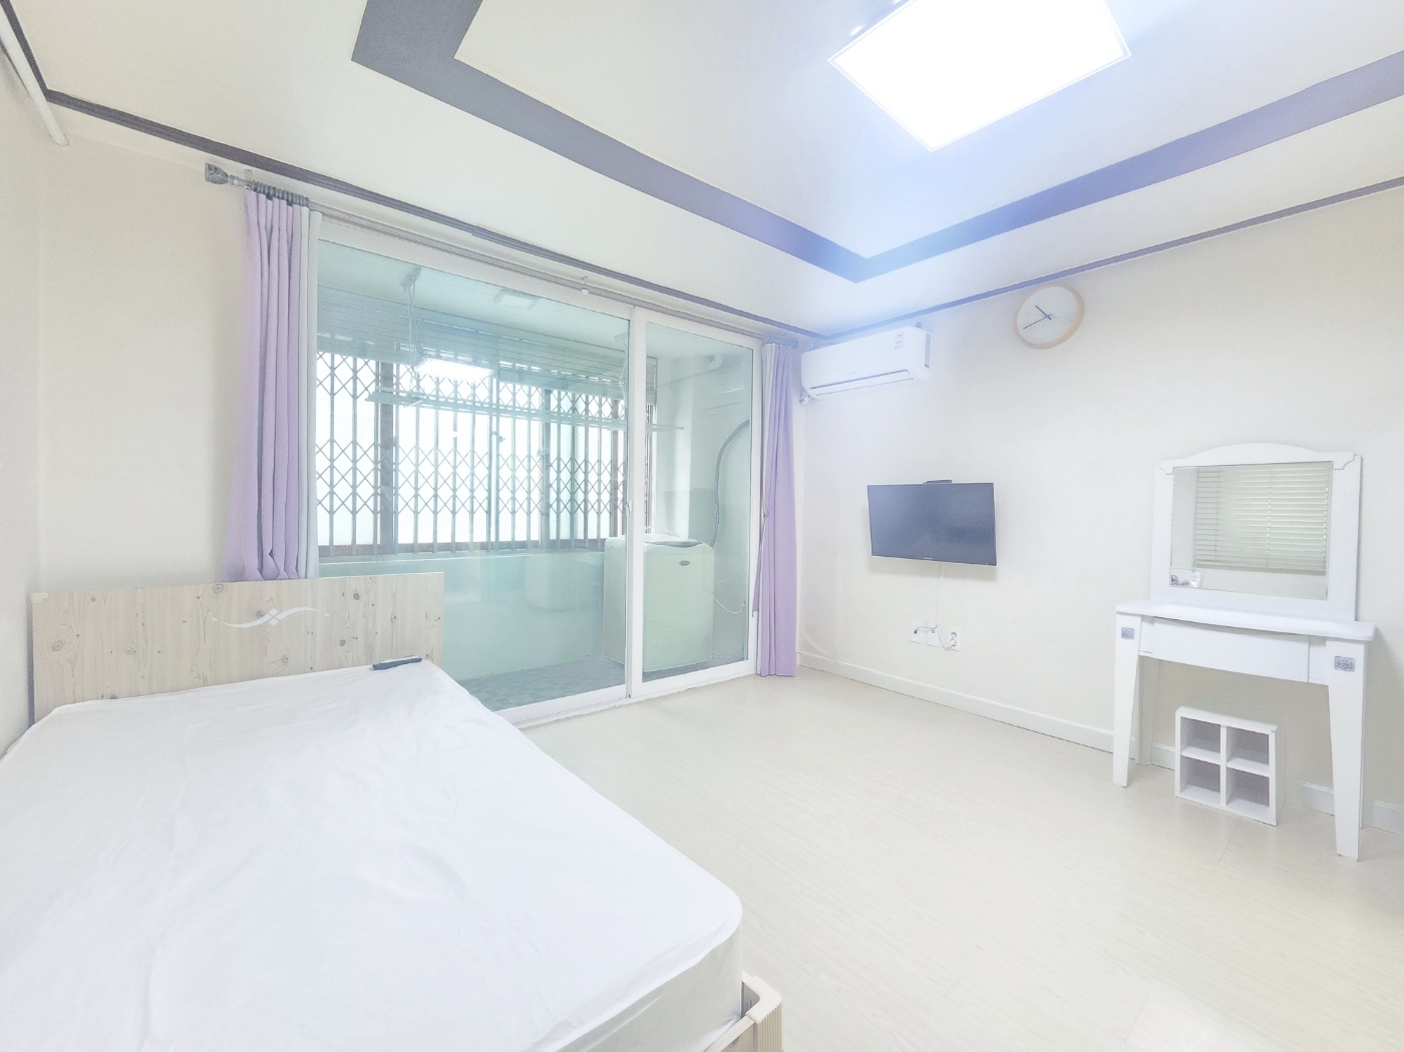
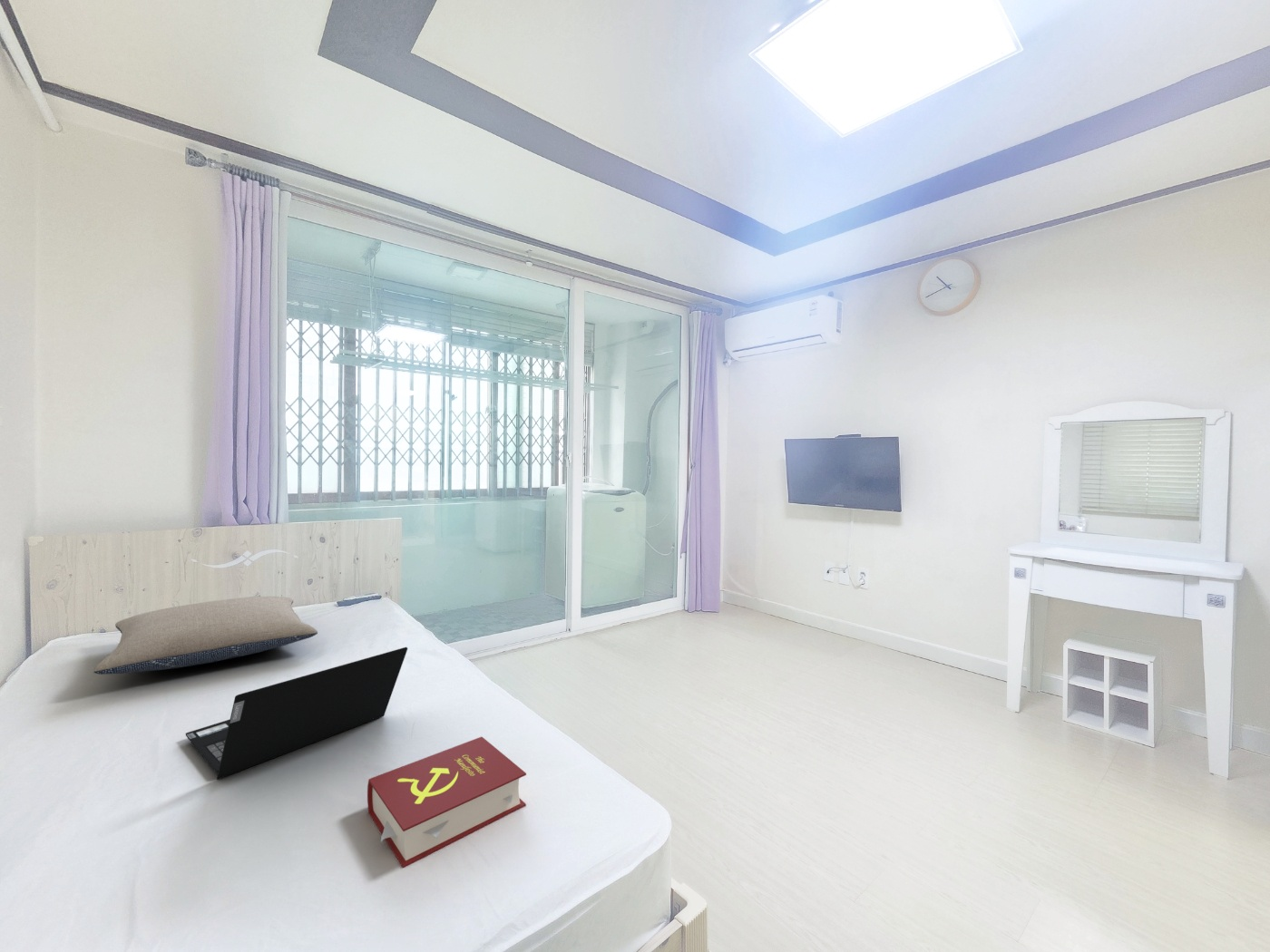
+ book (447, 792)
+ laptop computer (298, 692)
+ pillow (214, 627)
